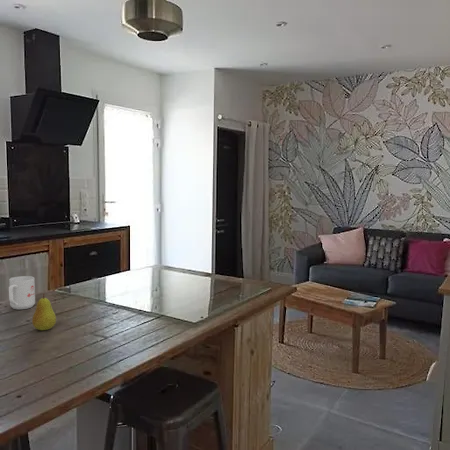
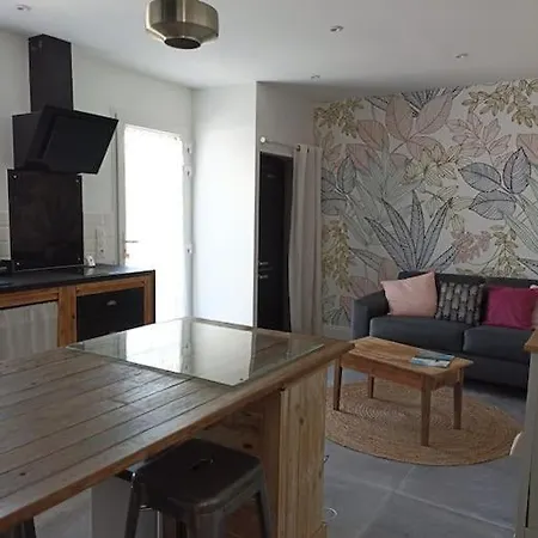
- mug (20, 293)
- fruit (43, 311)
